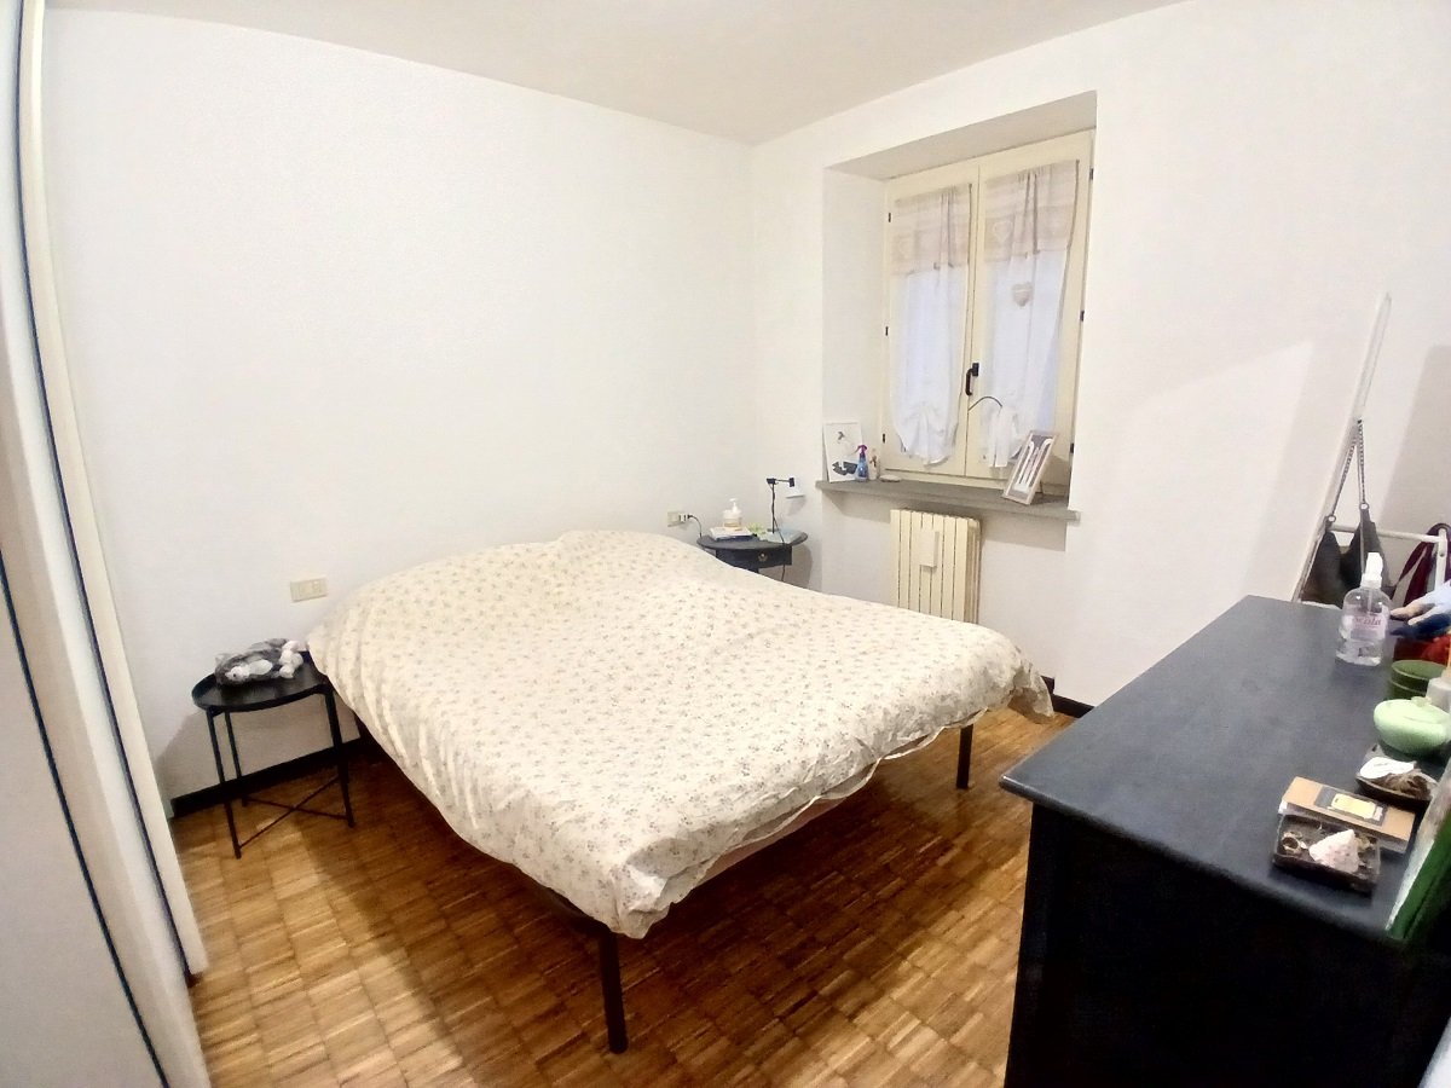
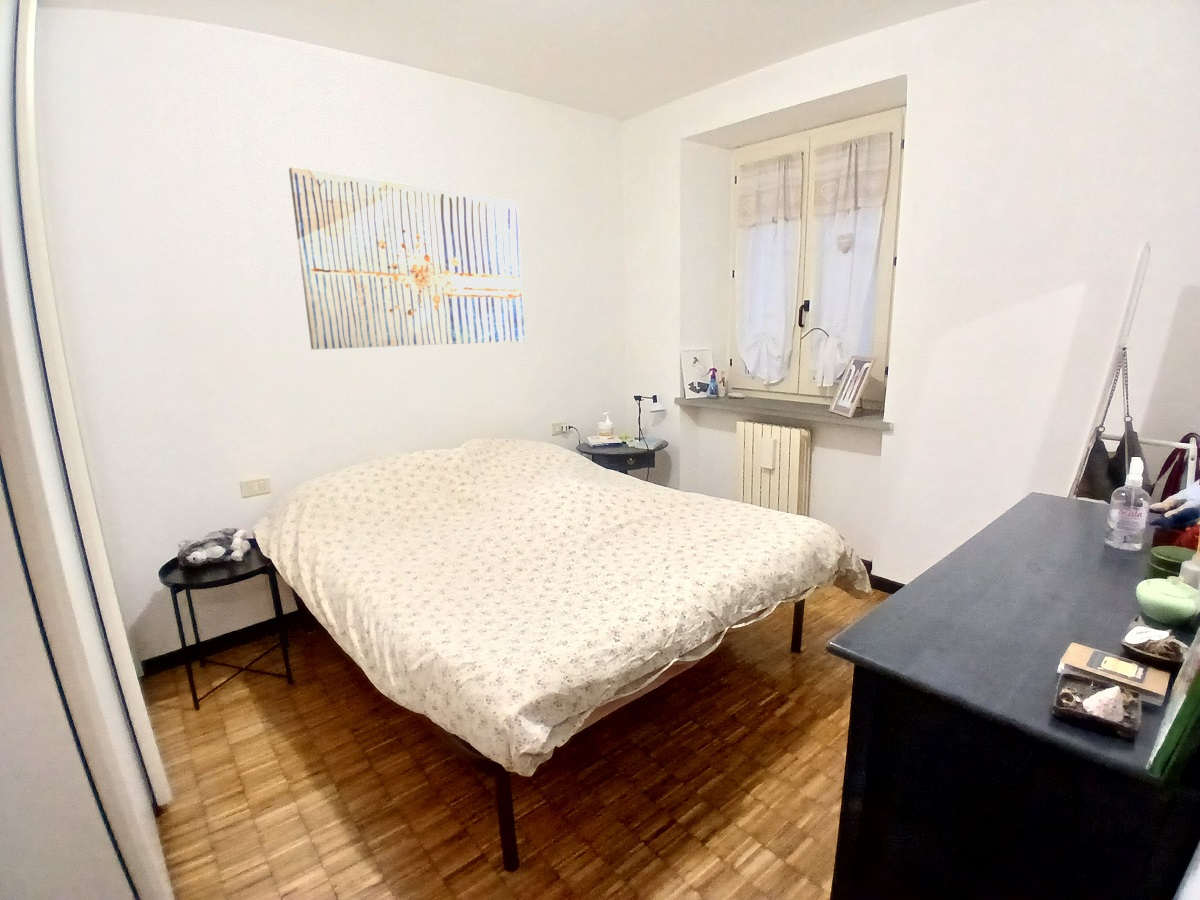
+ wall art (424, 268)
